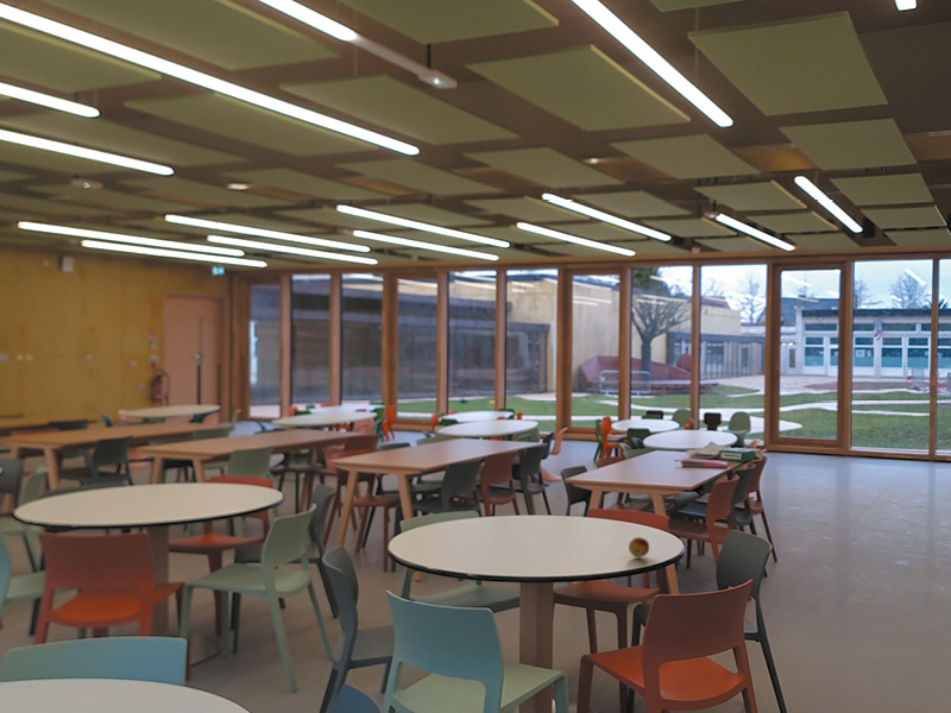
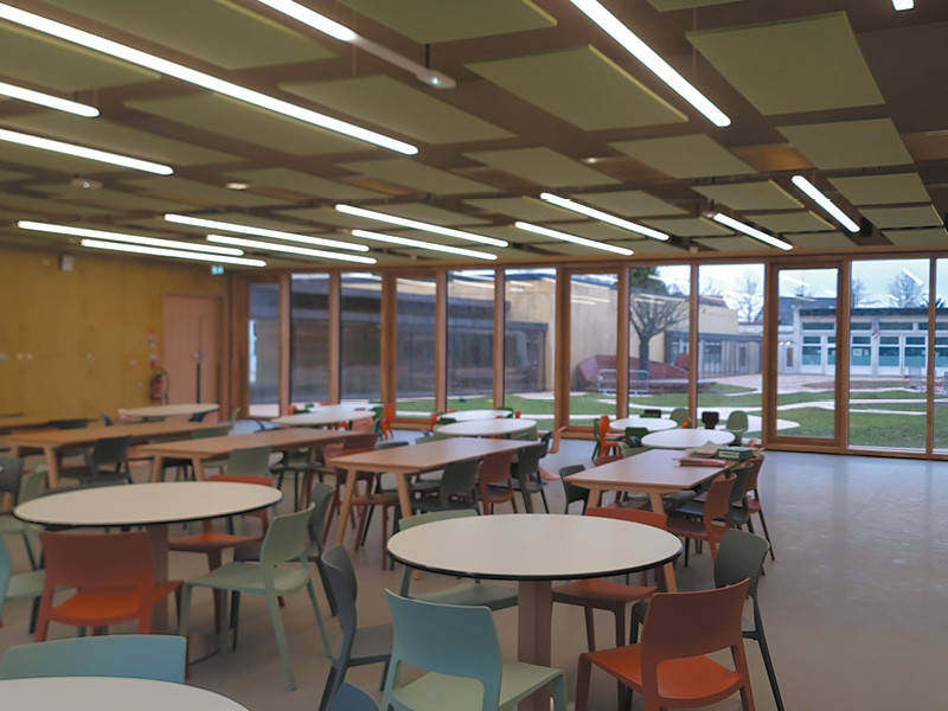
- fruit (638, 547)
